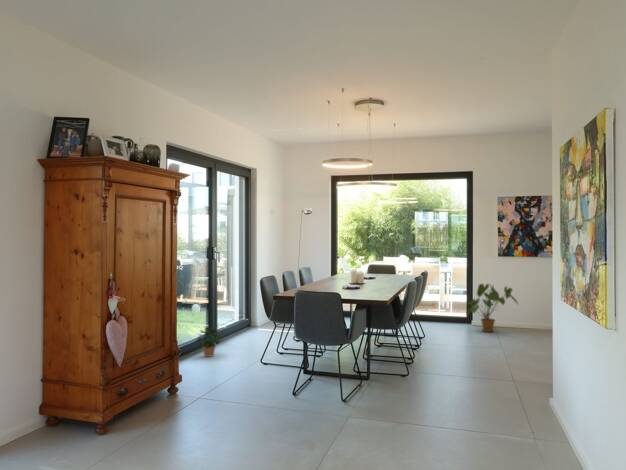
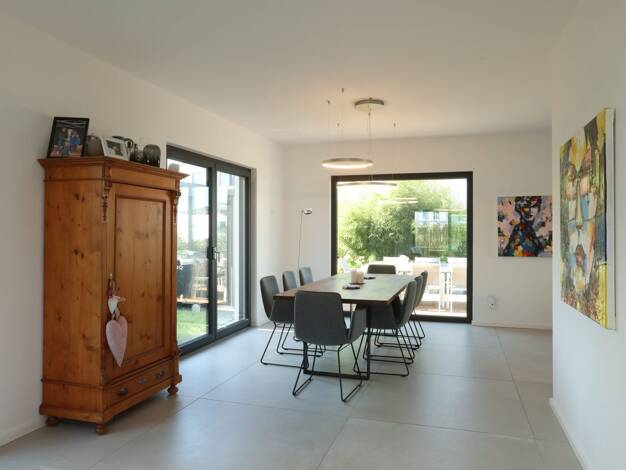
- house plant (491, 306)
- potted plant (210, 339)
